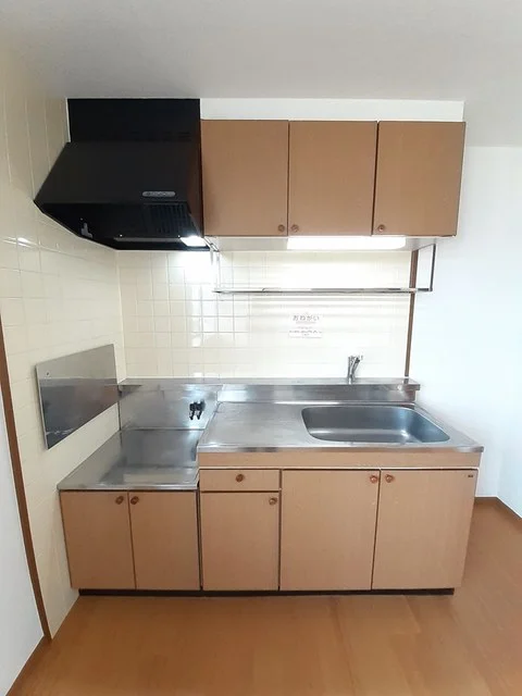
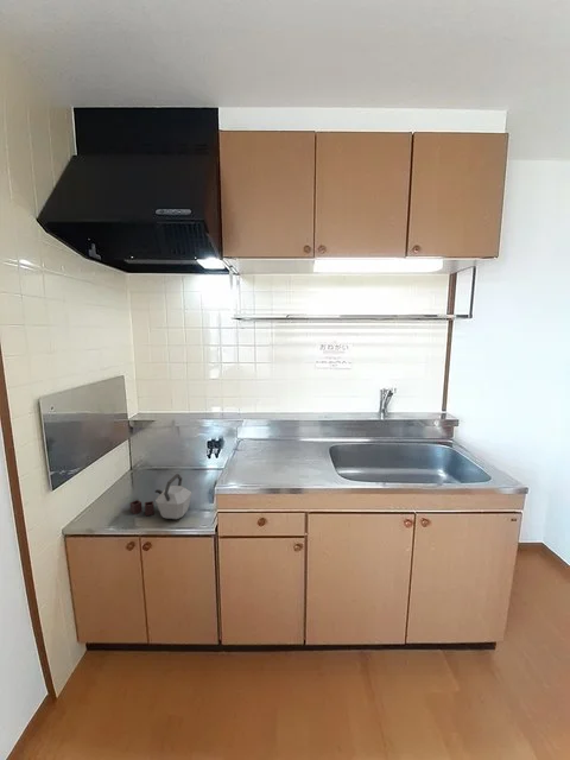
+ kettle (159, 495)
